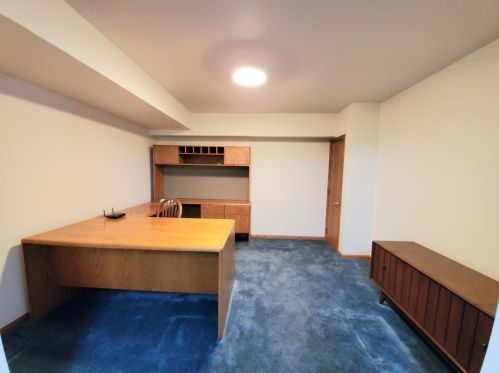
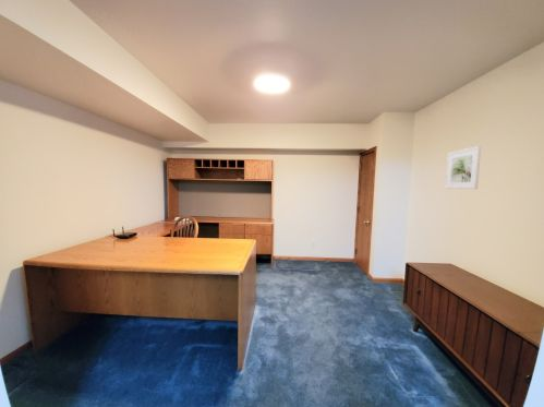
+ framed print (461, 169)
